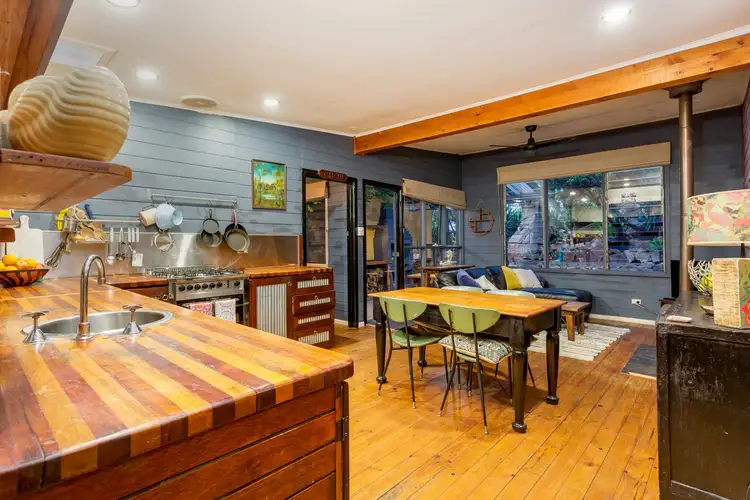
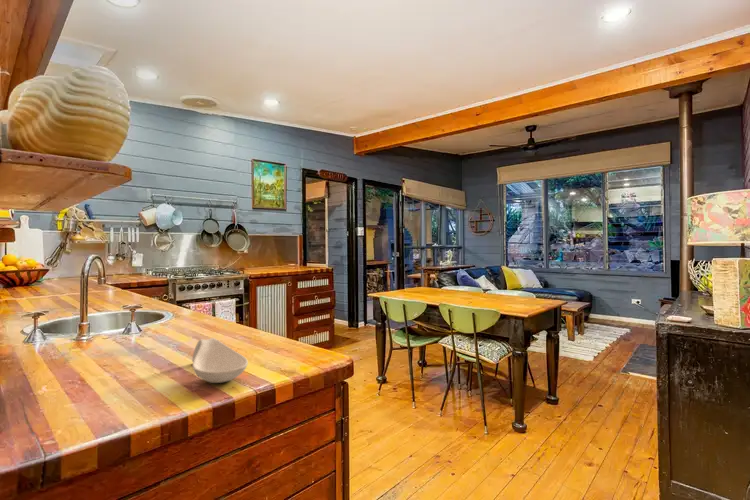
+ spoon rest (213, 358)
